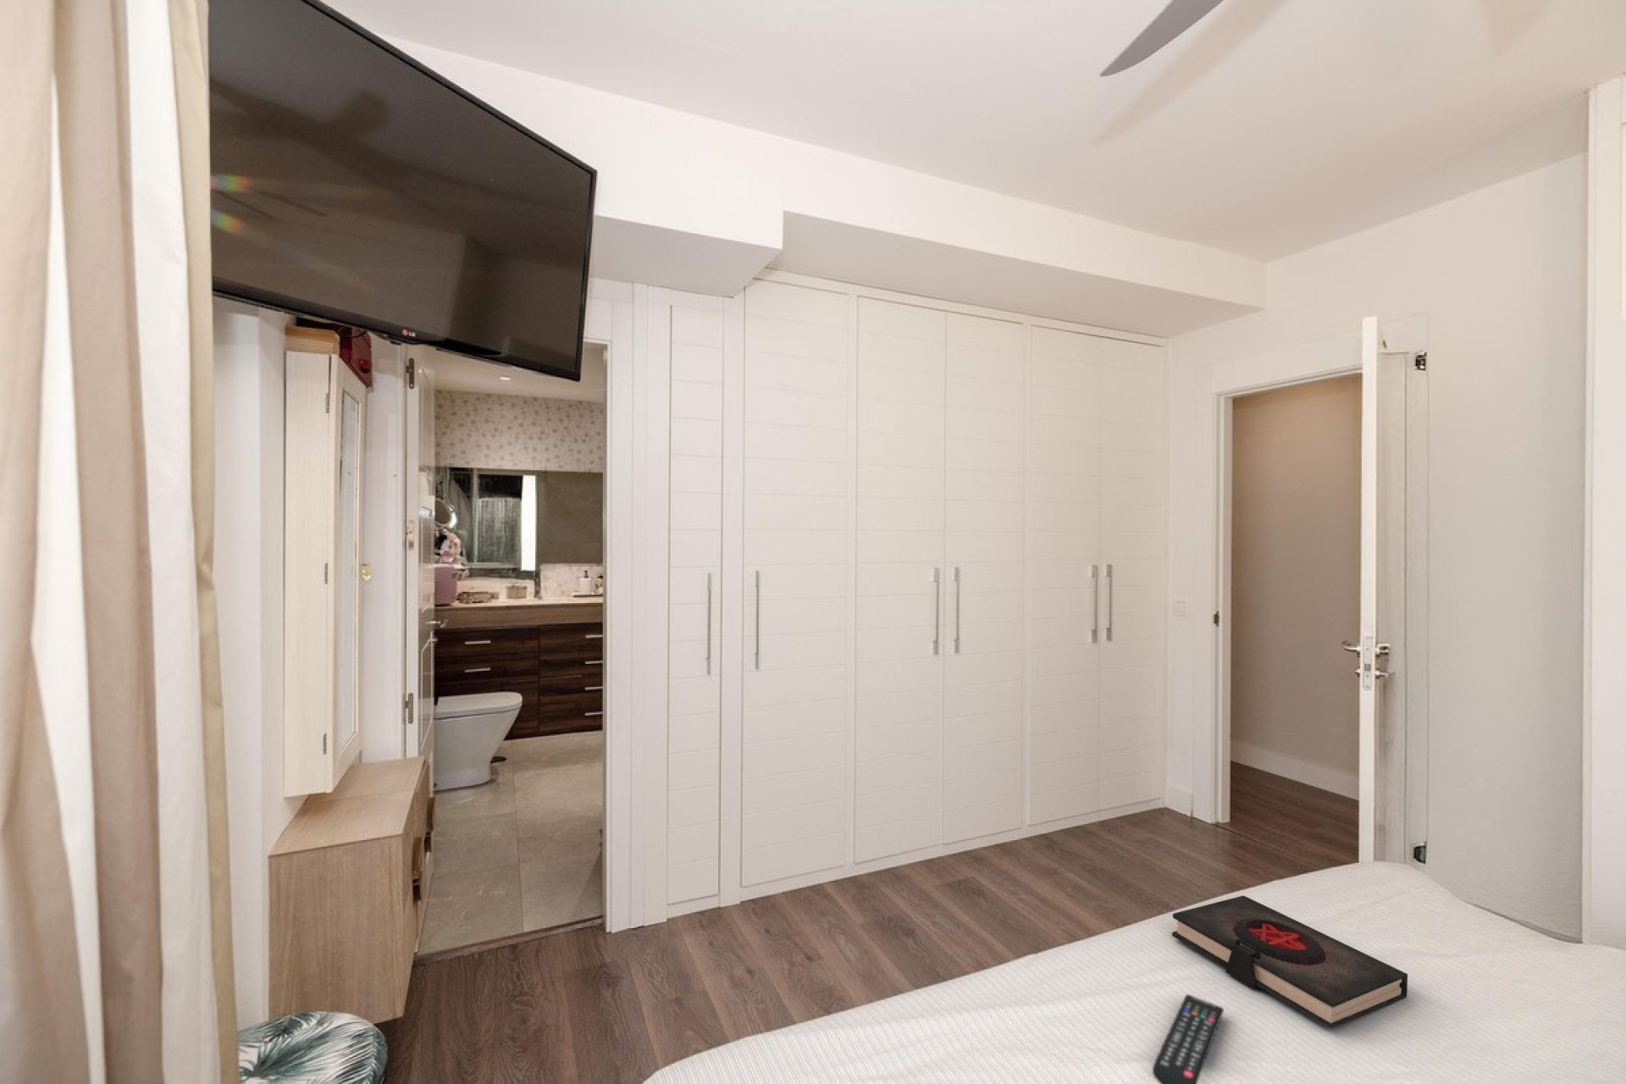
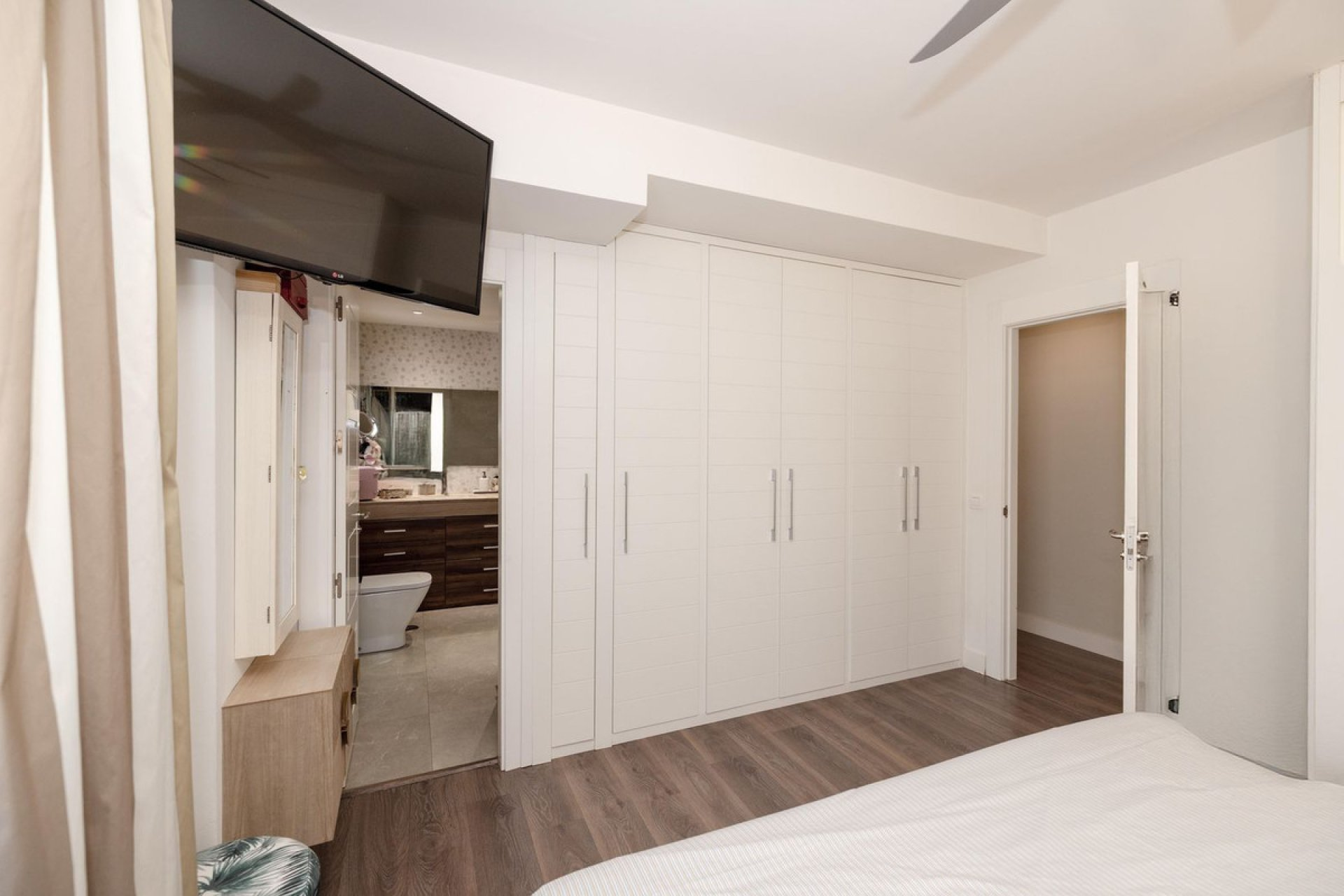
- remote control (1189, 1040)
- book (1280, 948)
